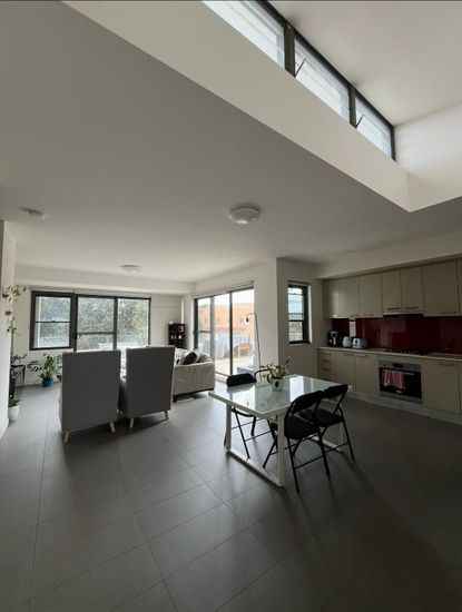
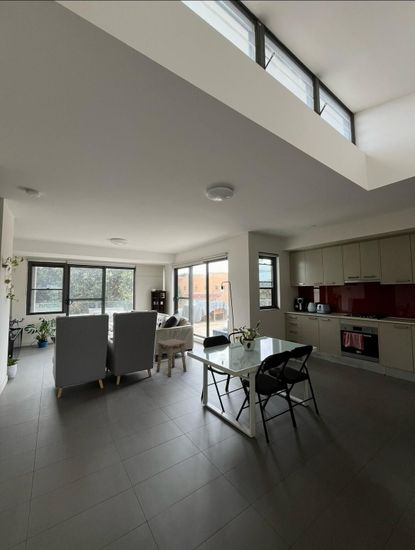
+ side table (171, 356)
